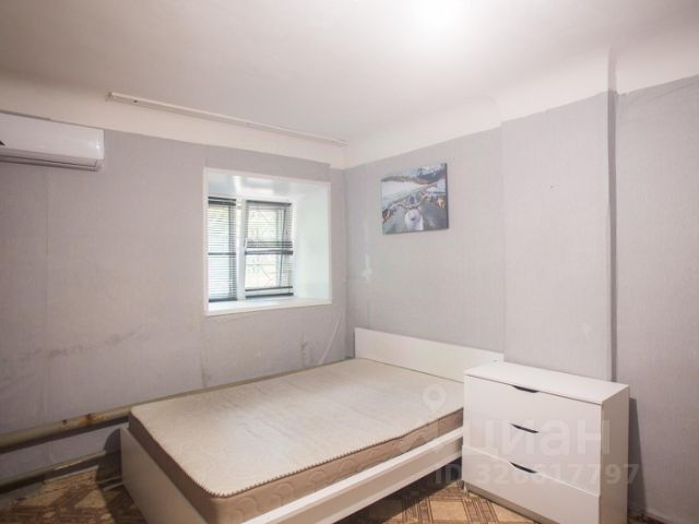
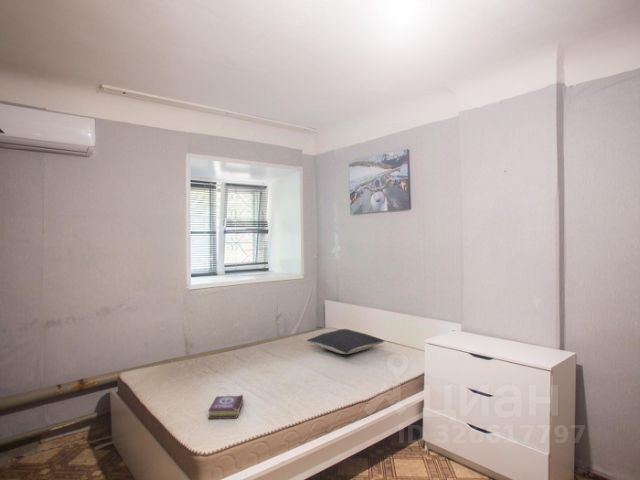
+ pillow (345, 341)
+ book (226, 406)
